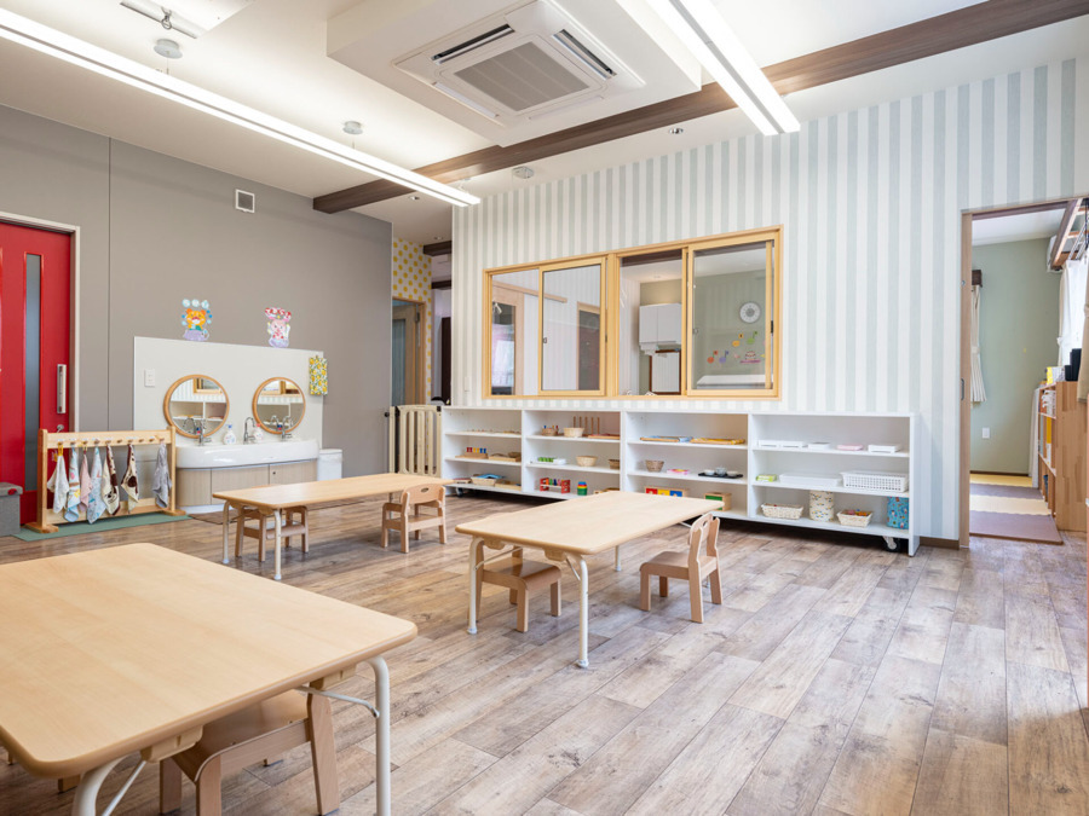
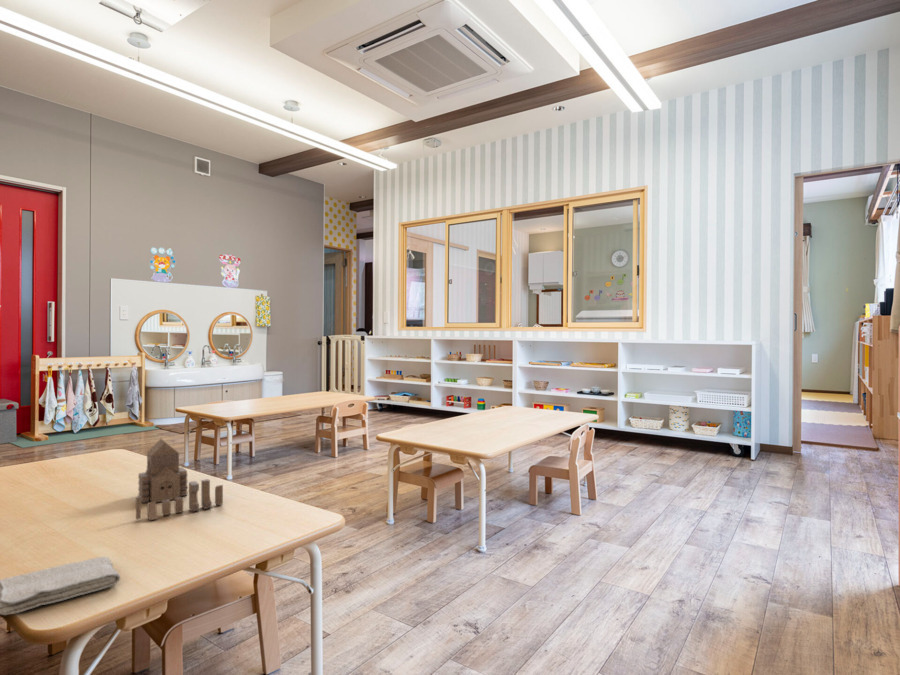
+ washcloth (57, 581)
+ toy blocks (173, 472)
